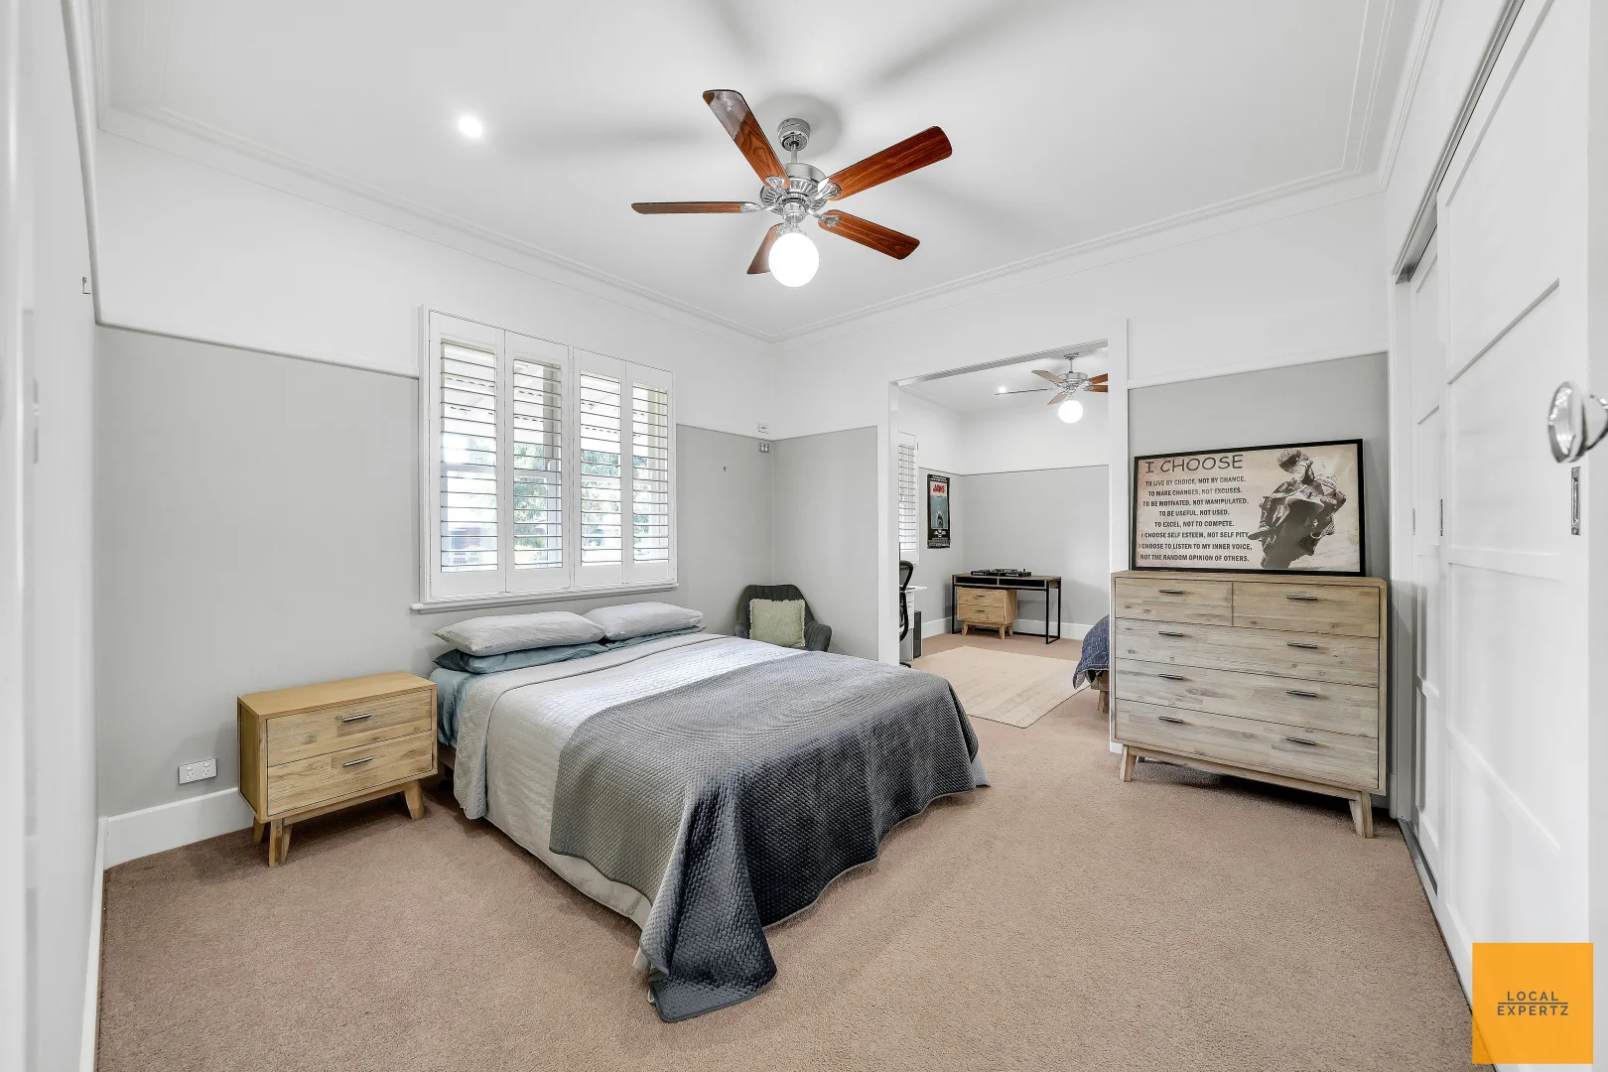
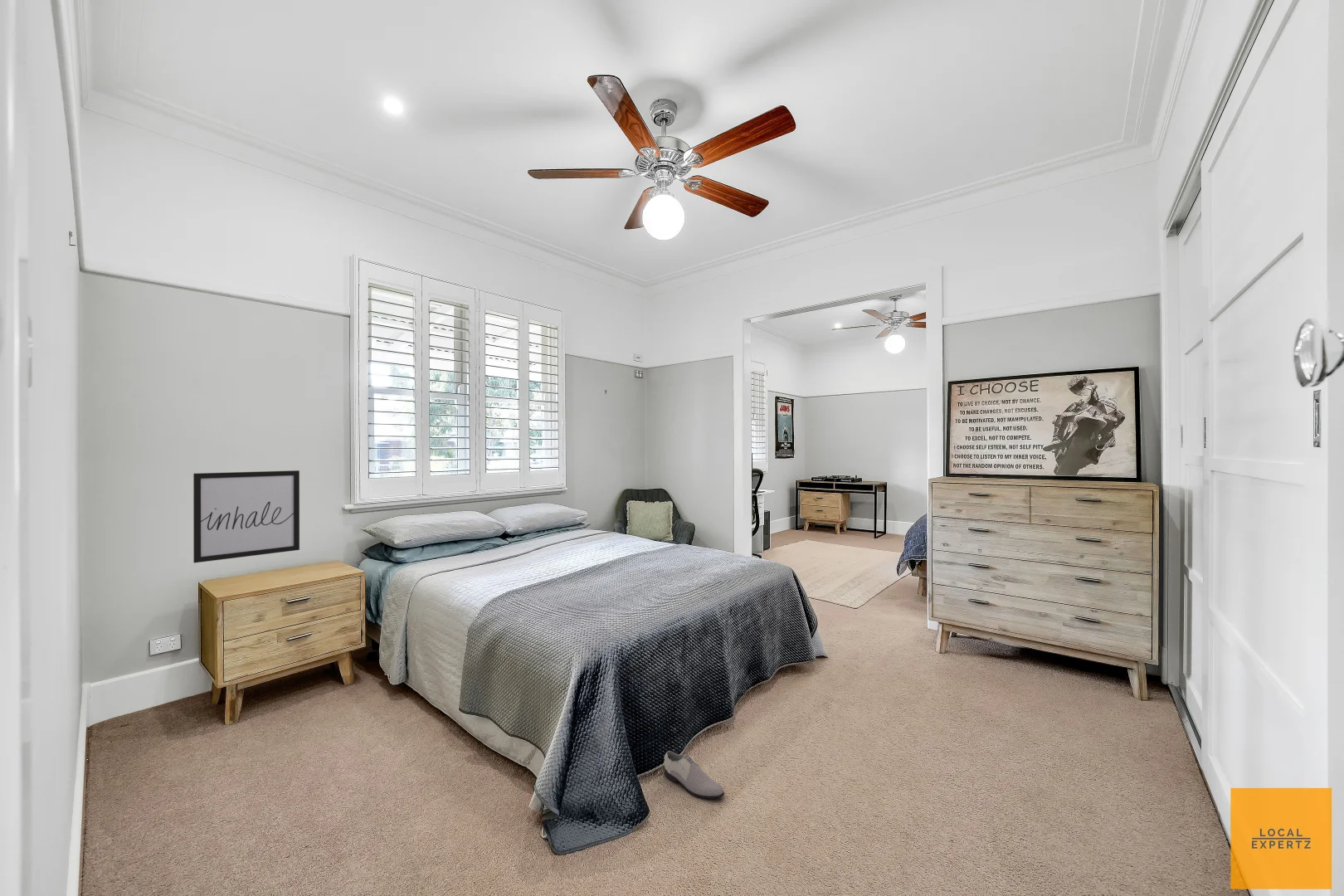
+ shoe (691, 772)
+ wall art (249, 514)
